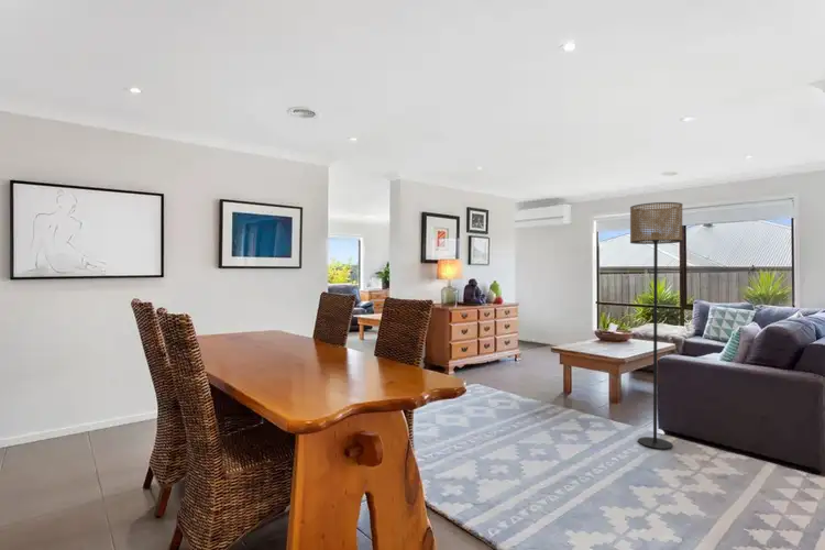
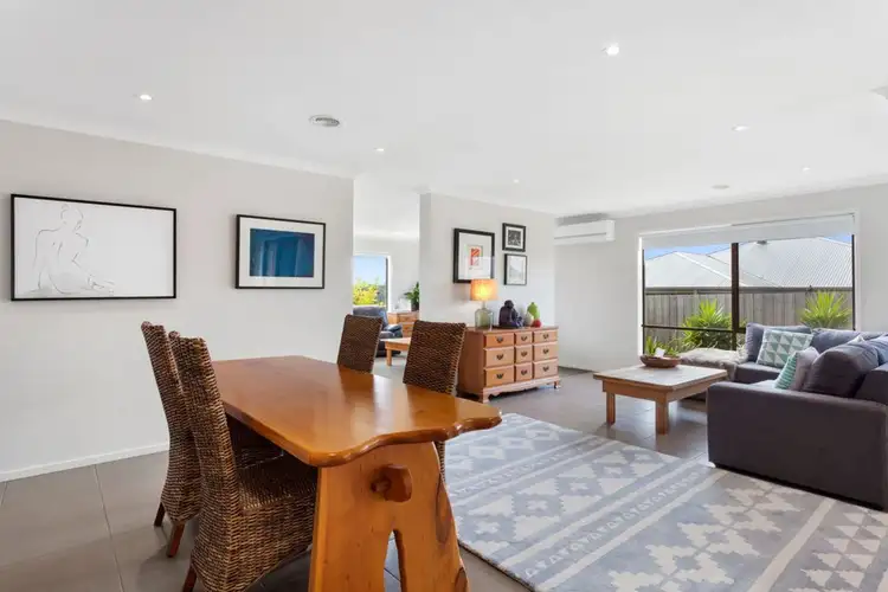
- floor lamp (654, 324)
